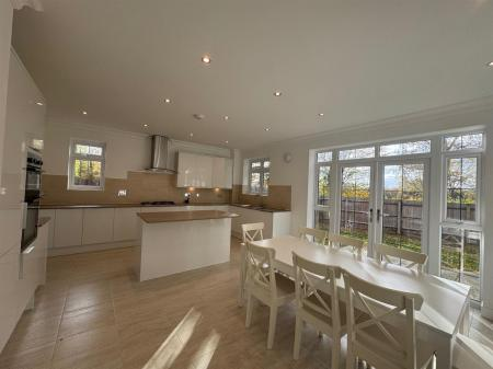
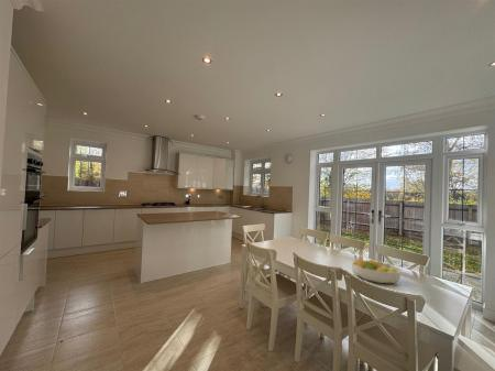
+ fruit bowl (375, 269)
